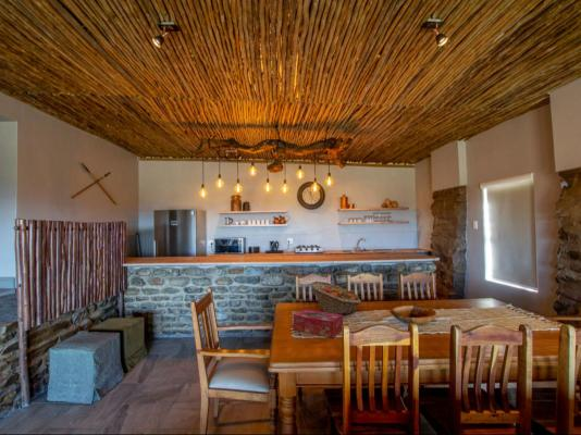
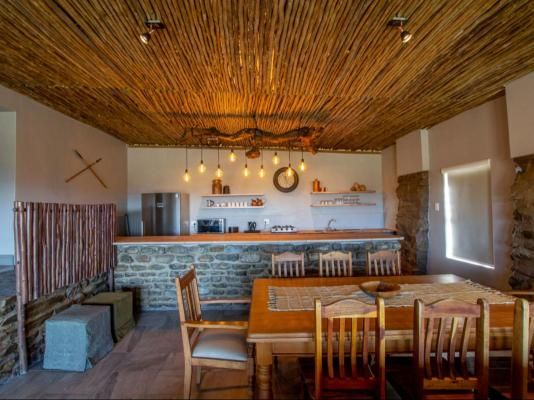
- fruit basket (335, 296)
- tissue box (318, 322)
